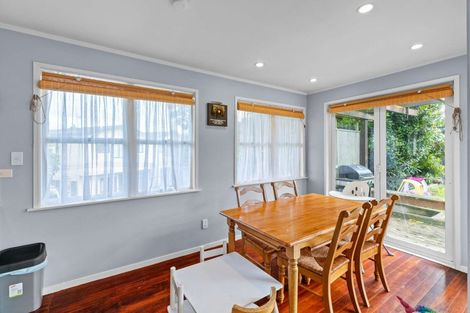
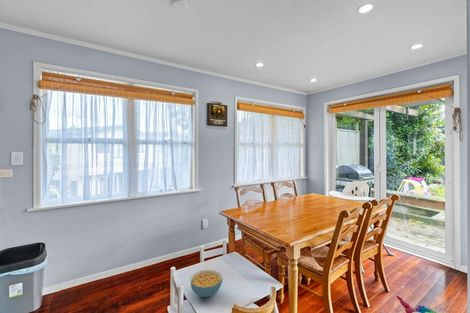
+ cereal bowl (206, 286)
